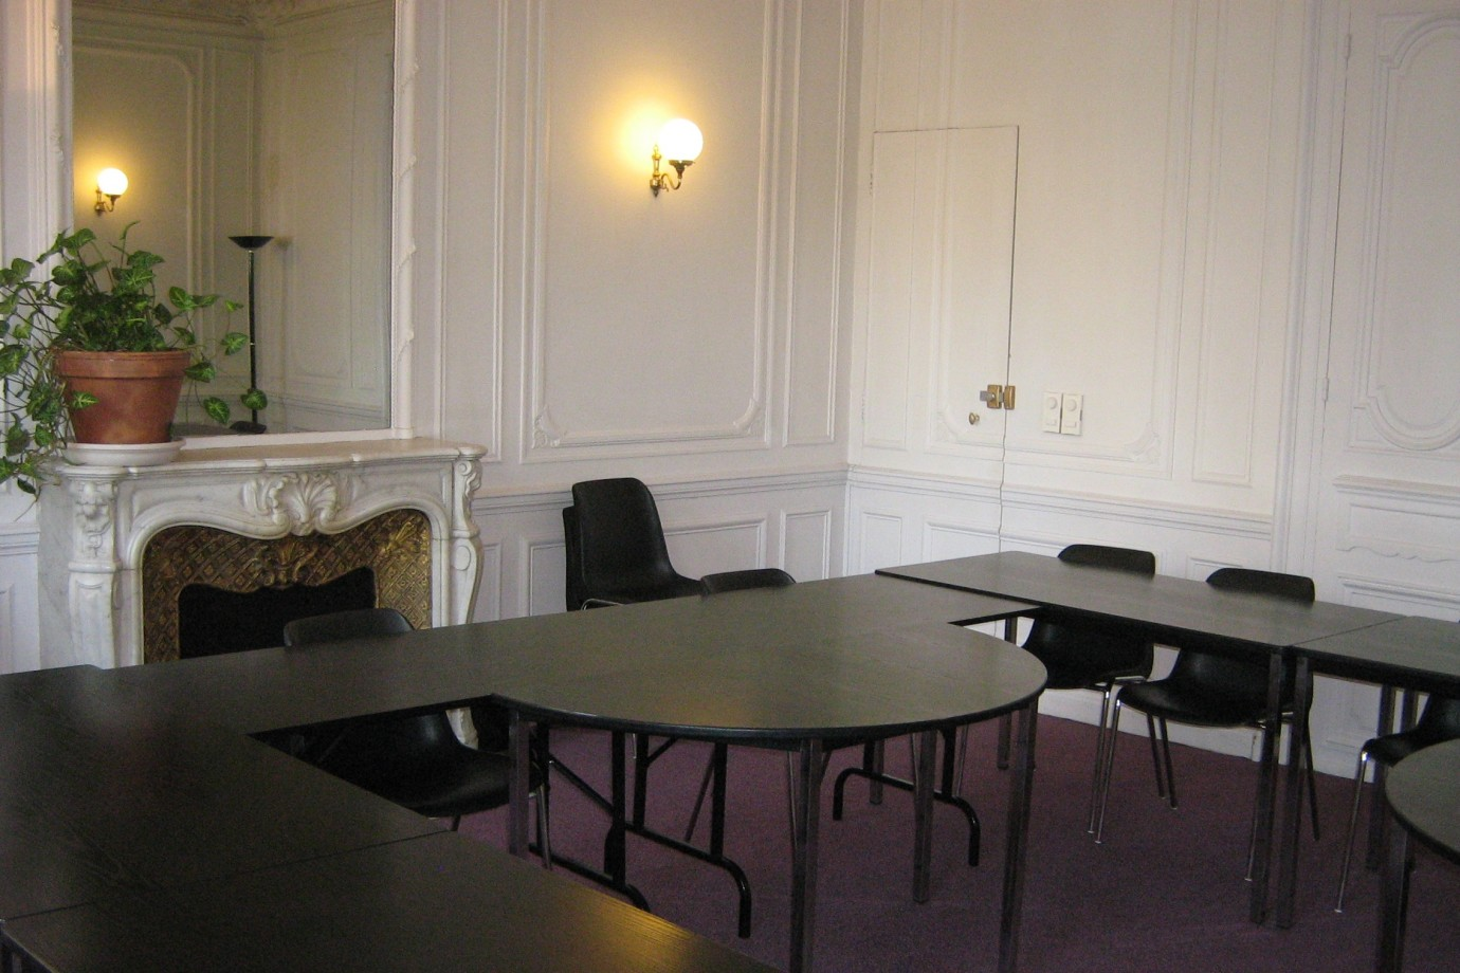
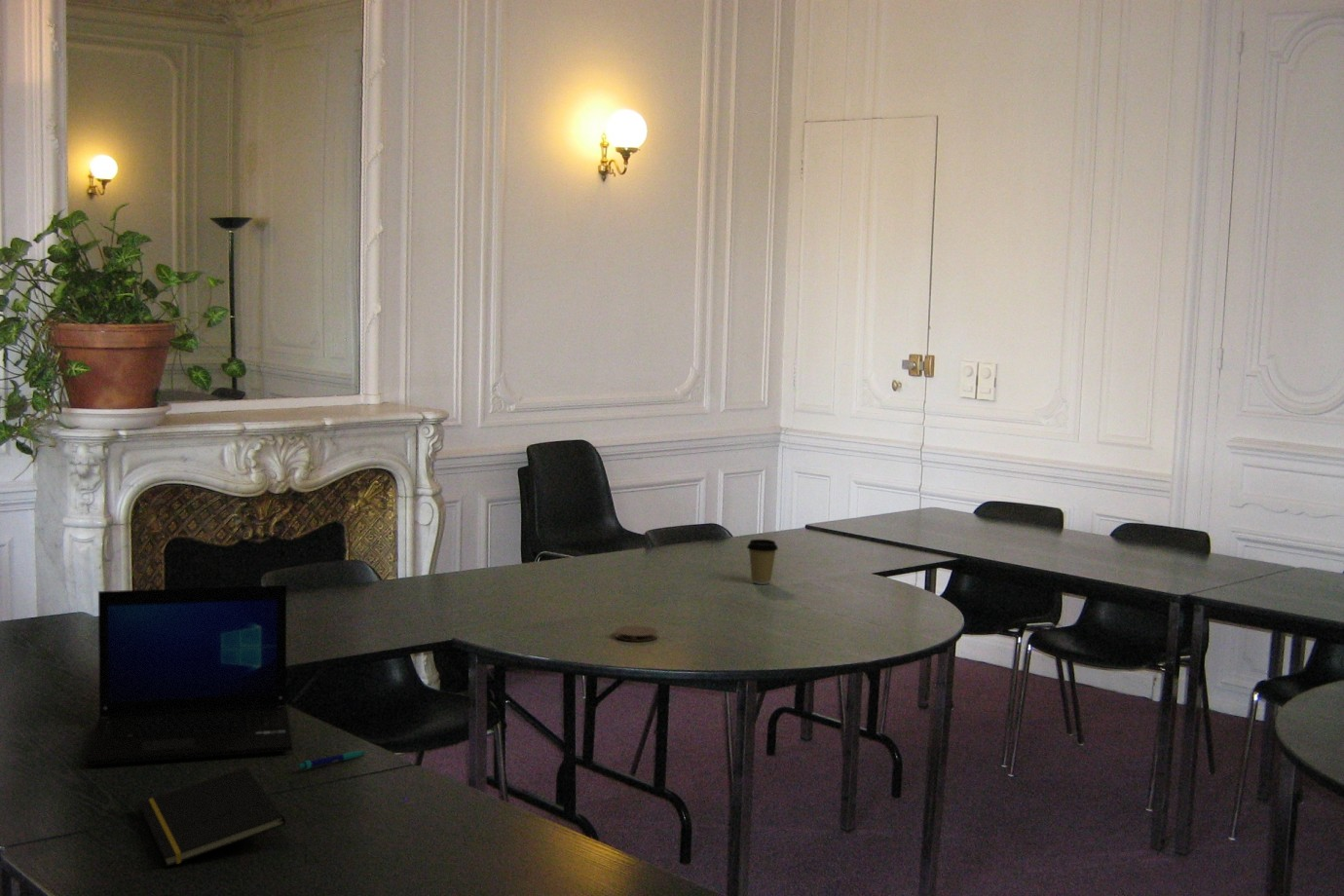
+ notepad (209, 813)
+ coffee cup (762, 562)
+ laptop (193, 669)
+ coaster (636, 633)
+ pen (334, 758)
